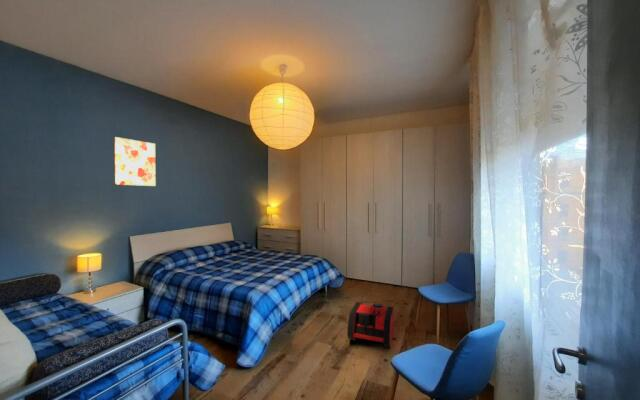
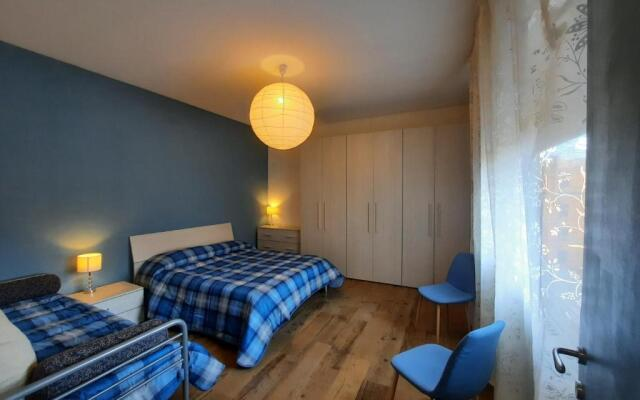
- wall art (136, 163)
- backpack (372, 319)
